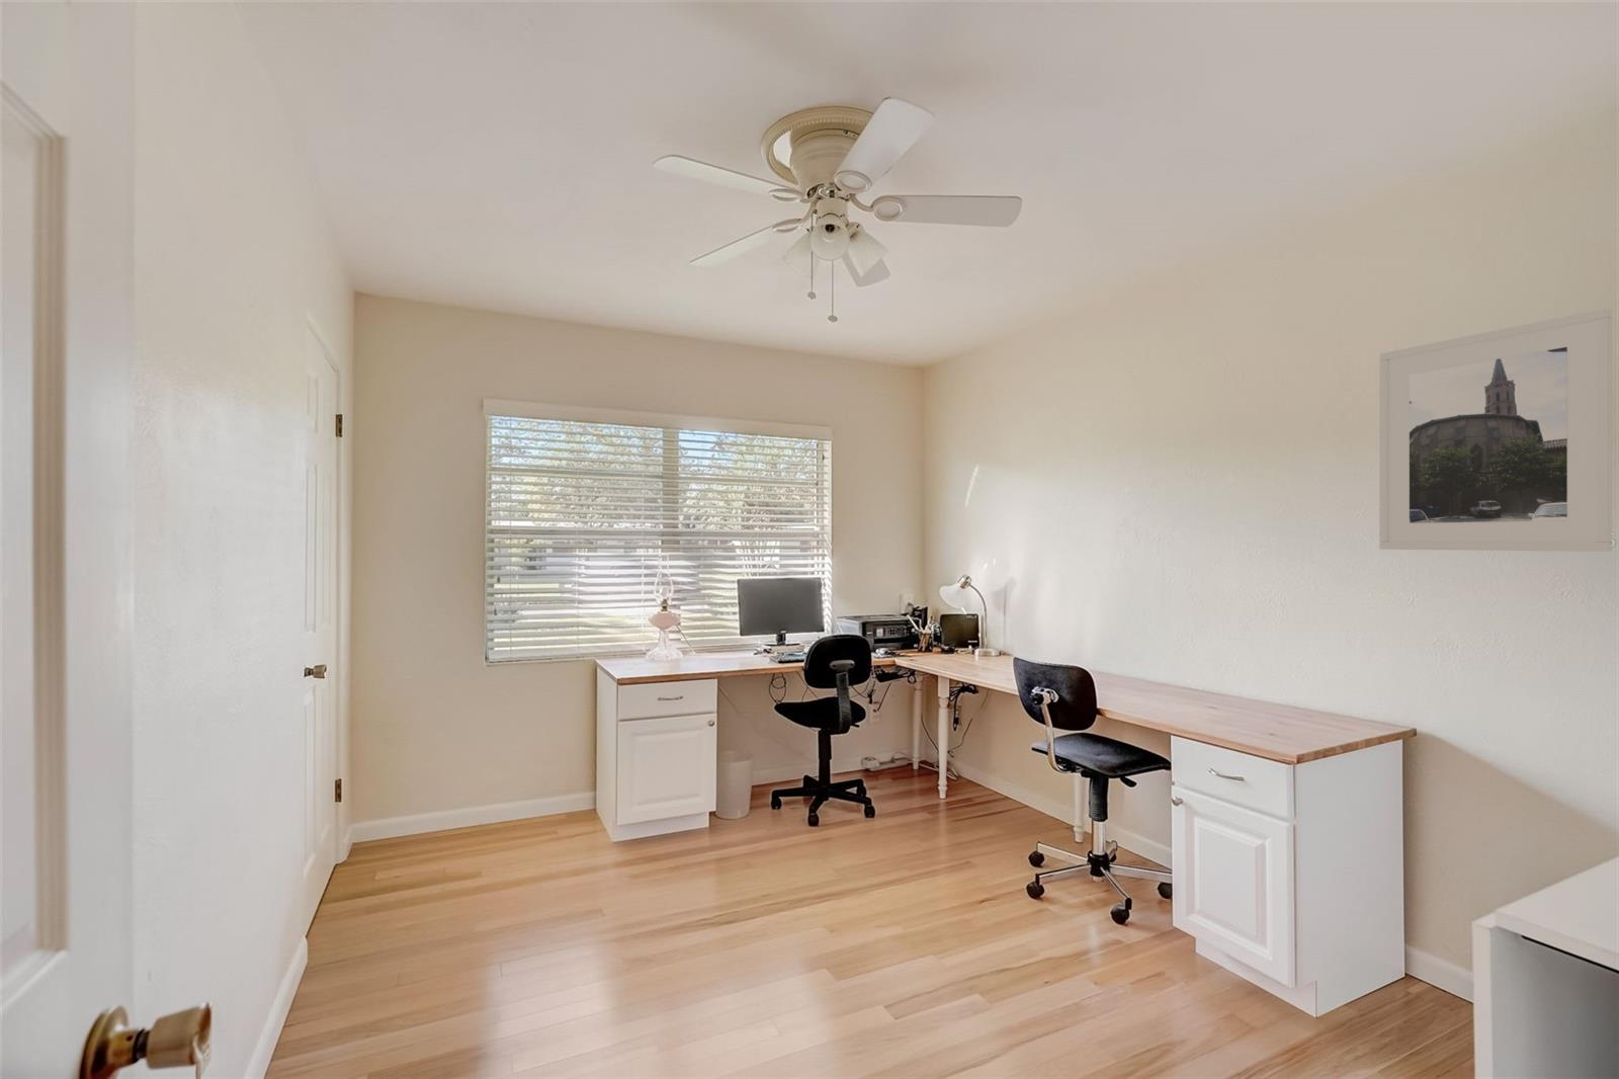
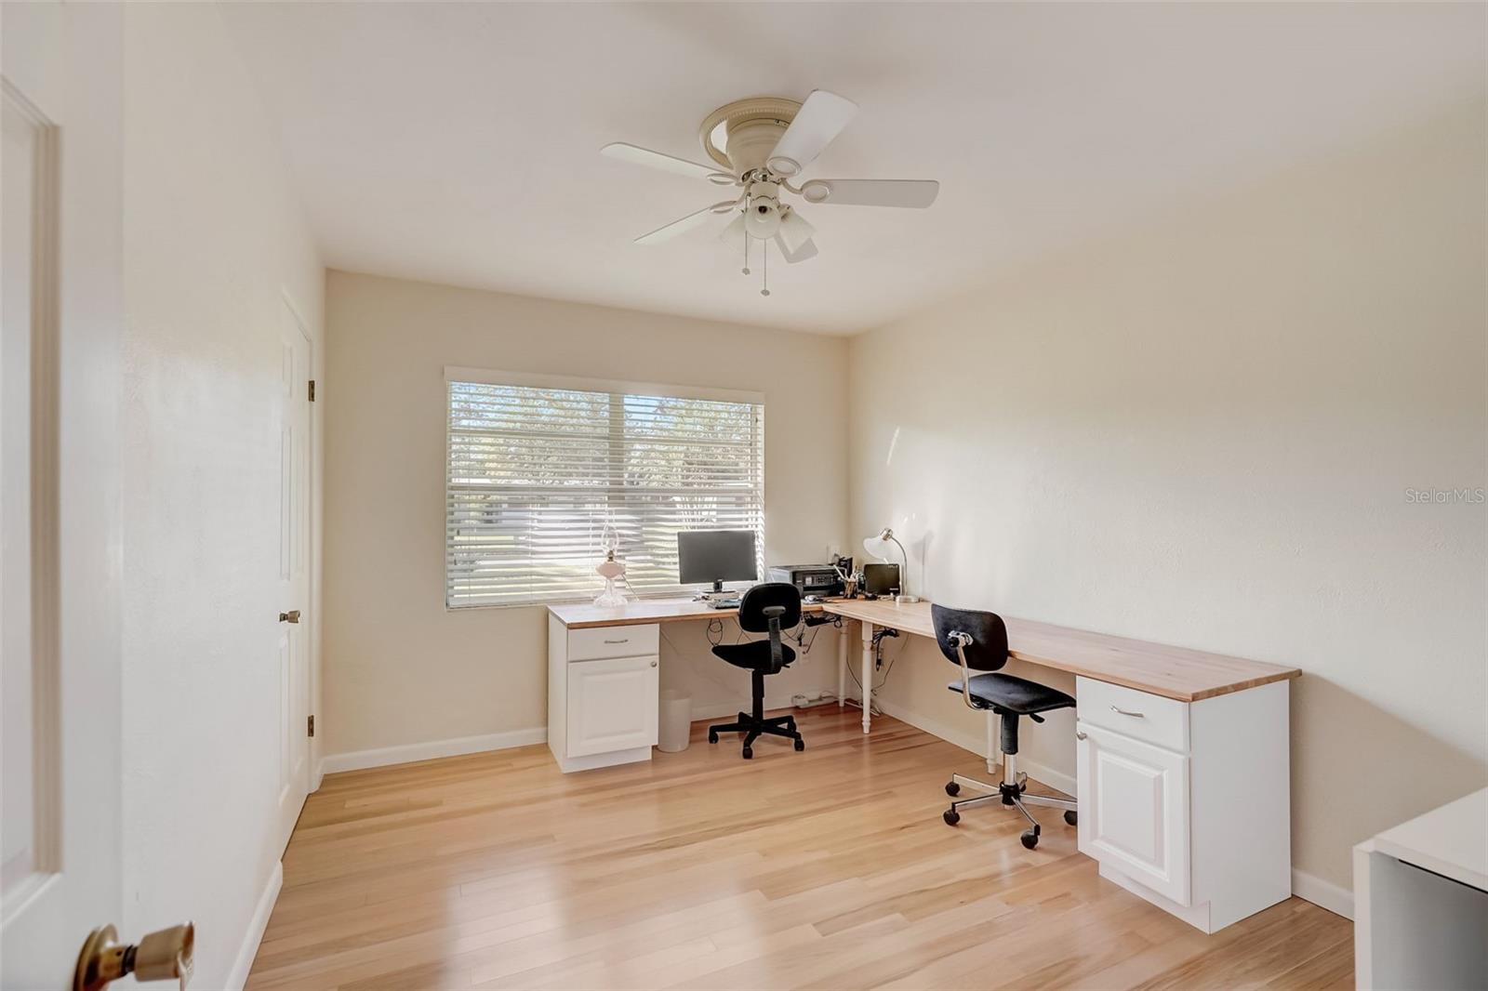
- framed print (1483, 441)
